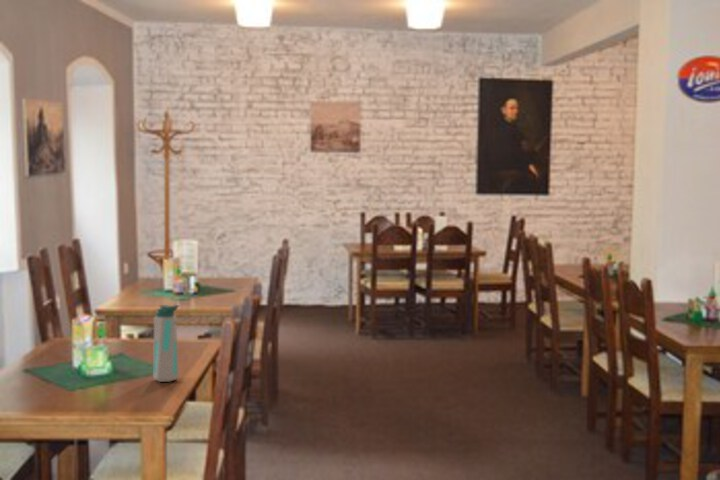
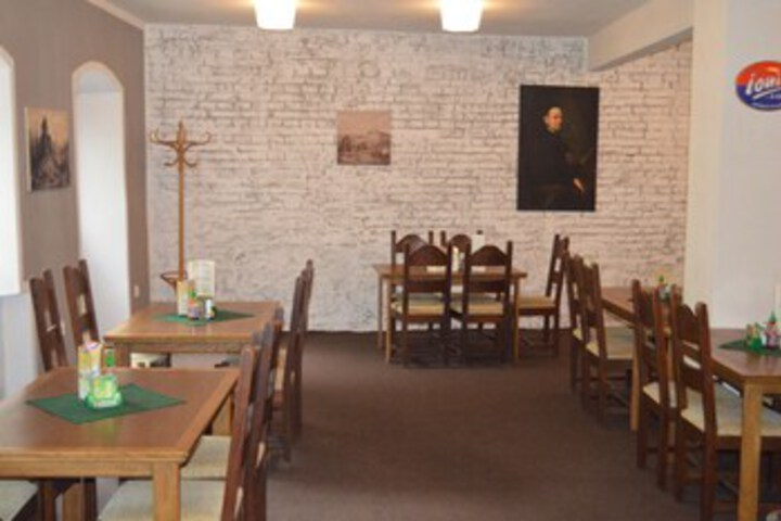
- water bottle (167, 342)
